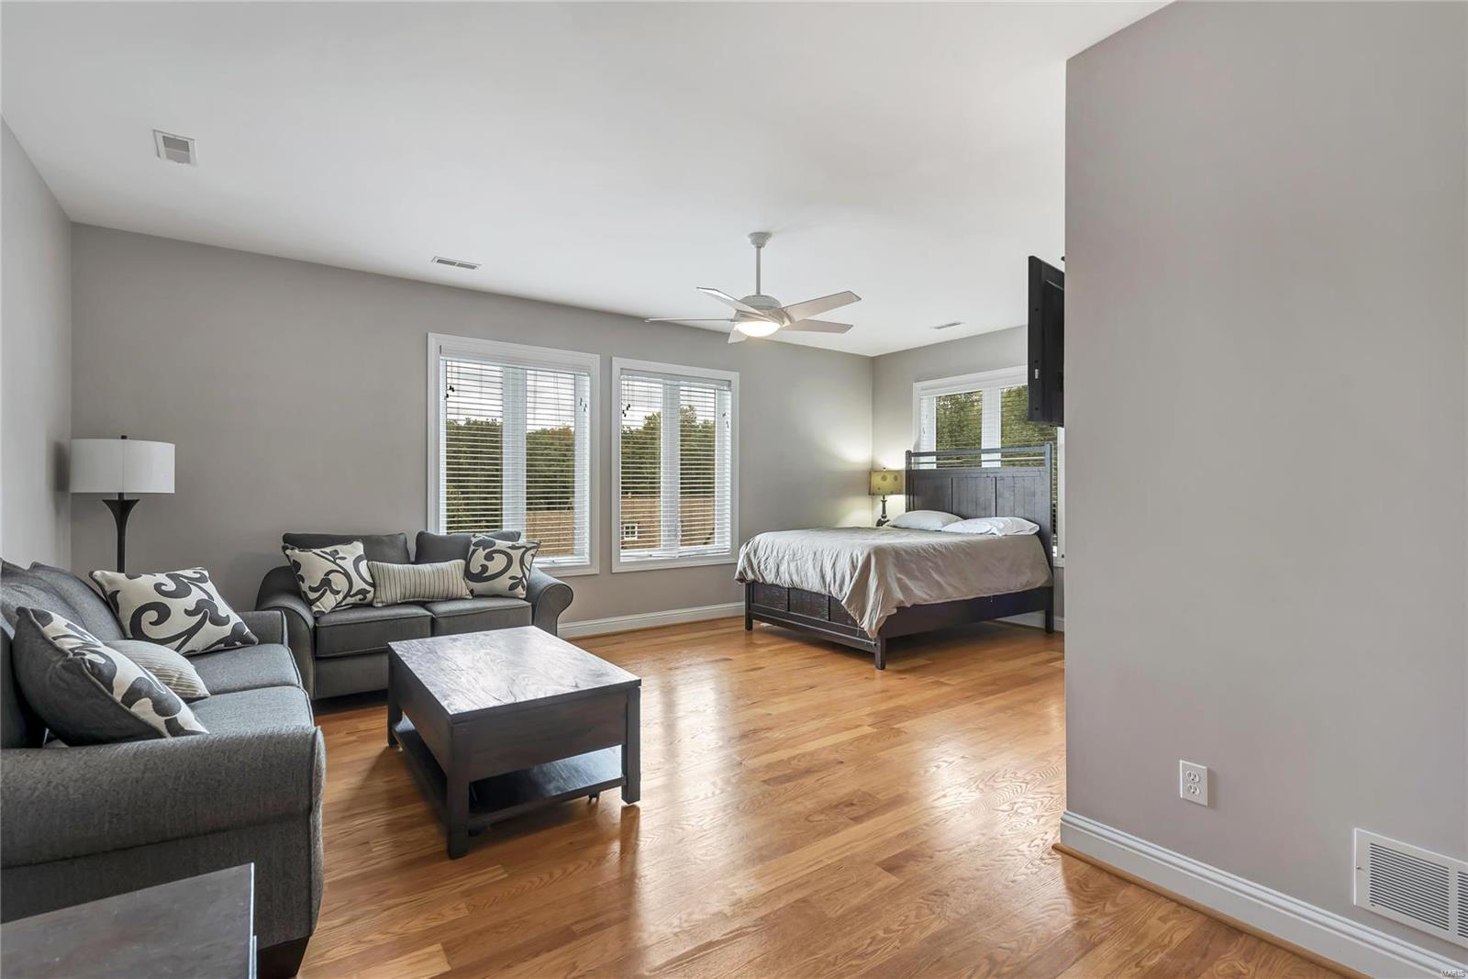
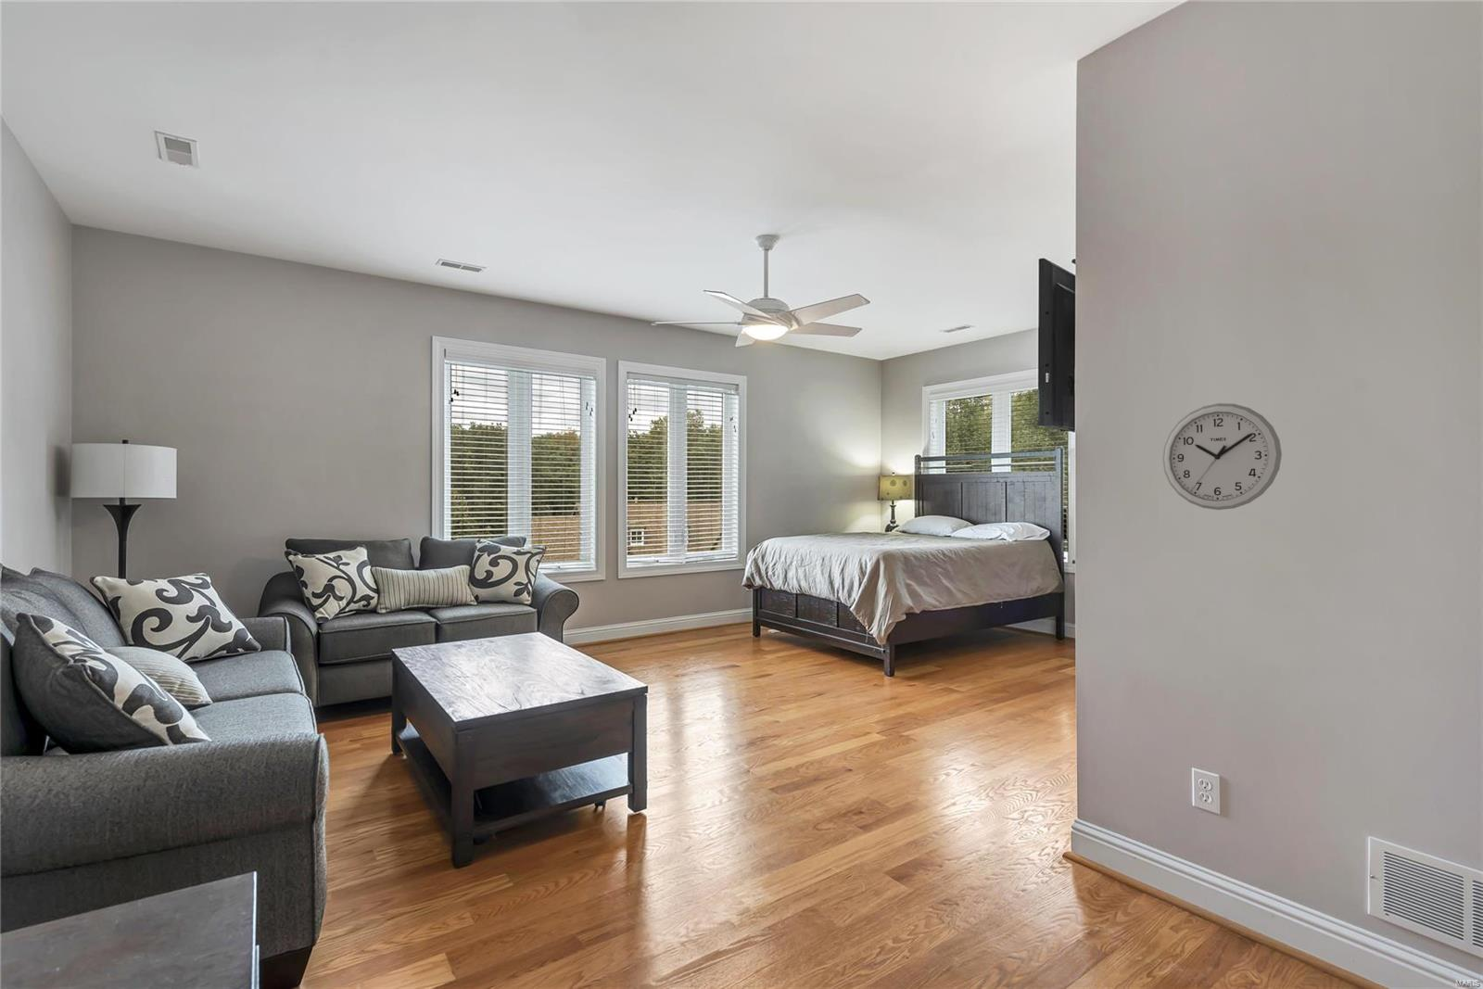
+ wall clock (1217, 456)
